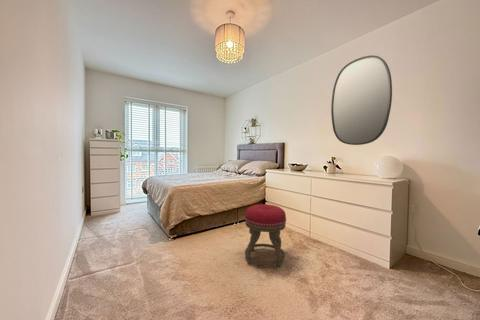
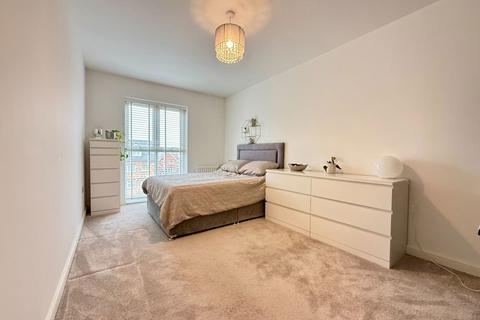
- stool (265, 231)
- home mirror (358, 102)
